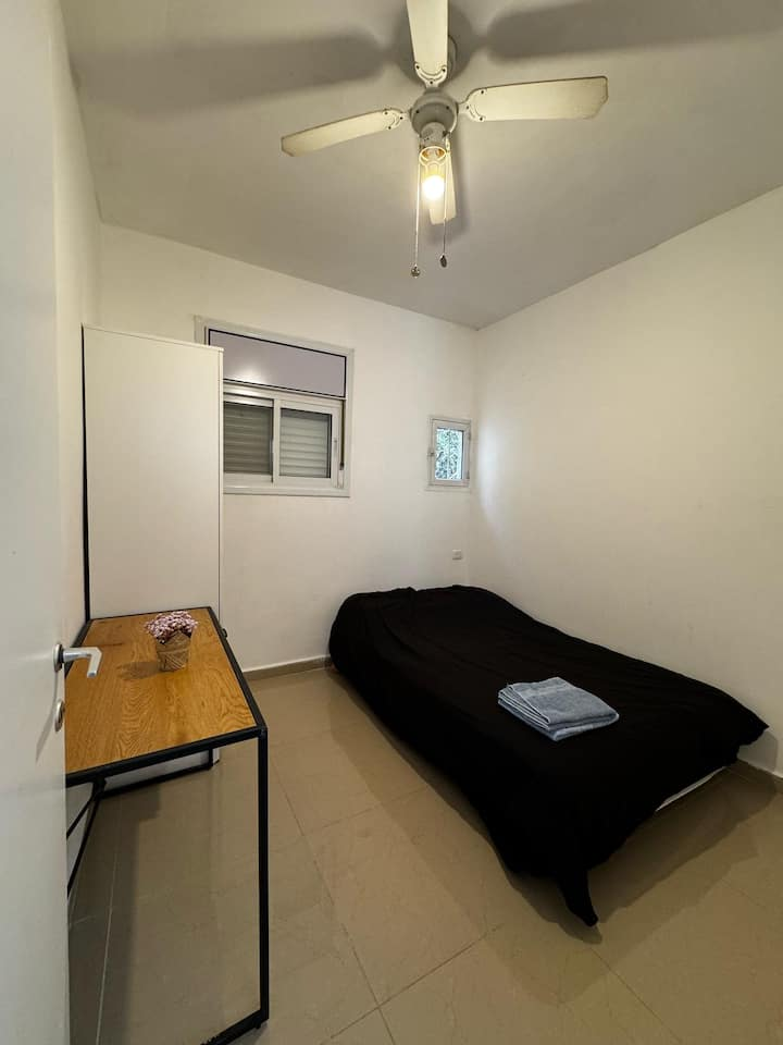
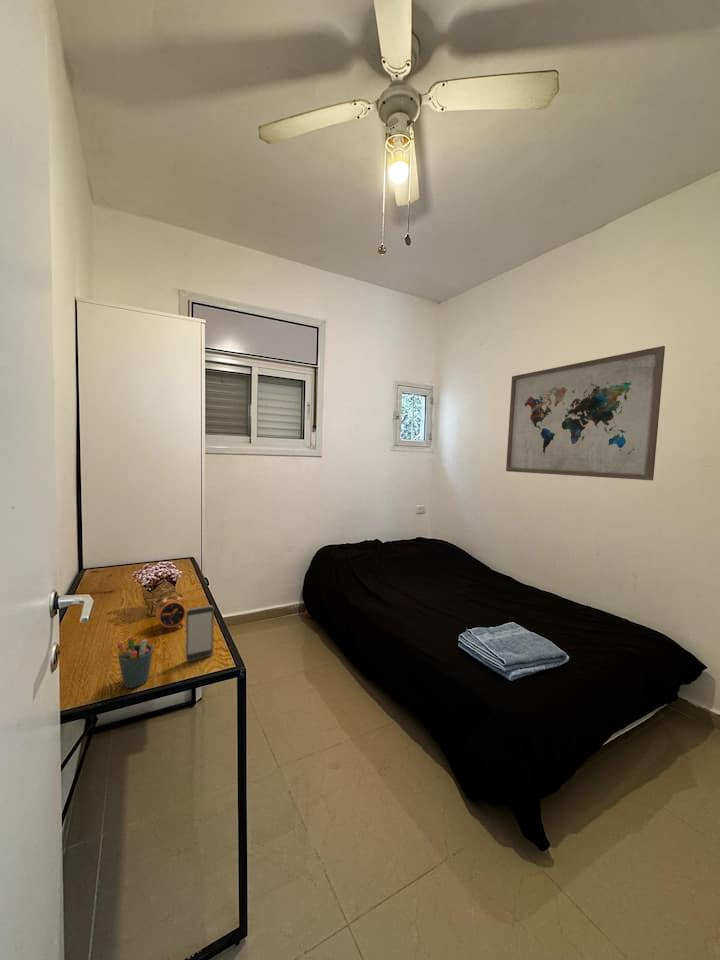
+ smartphone (199, 632)
+ alarm clock (170, 609)
+ wall art (571, 420)
+ pen holder (135, 658)
